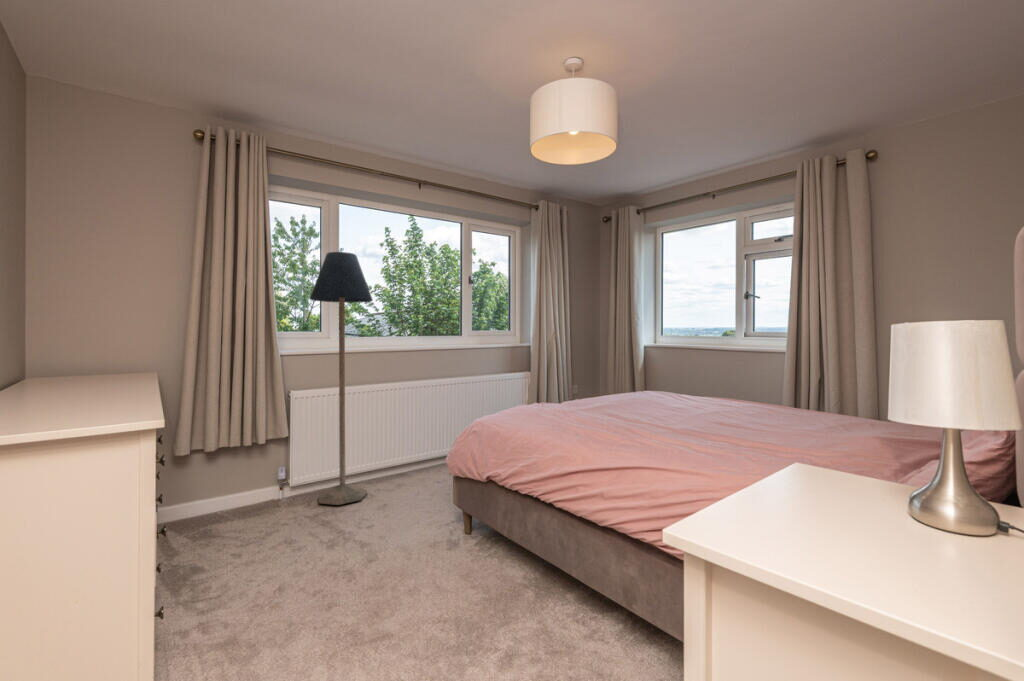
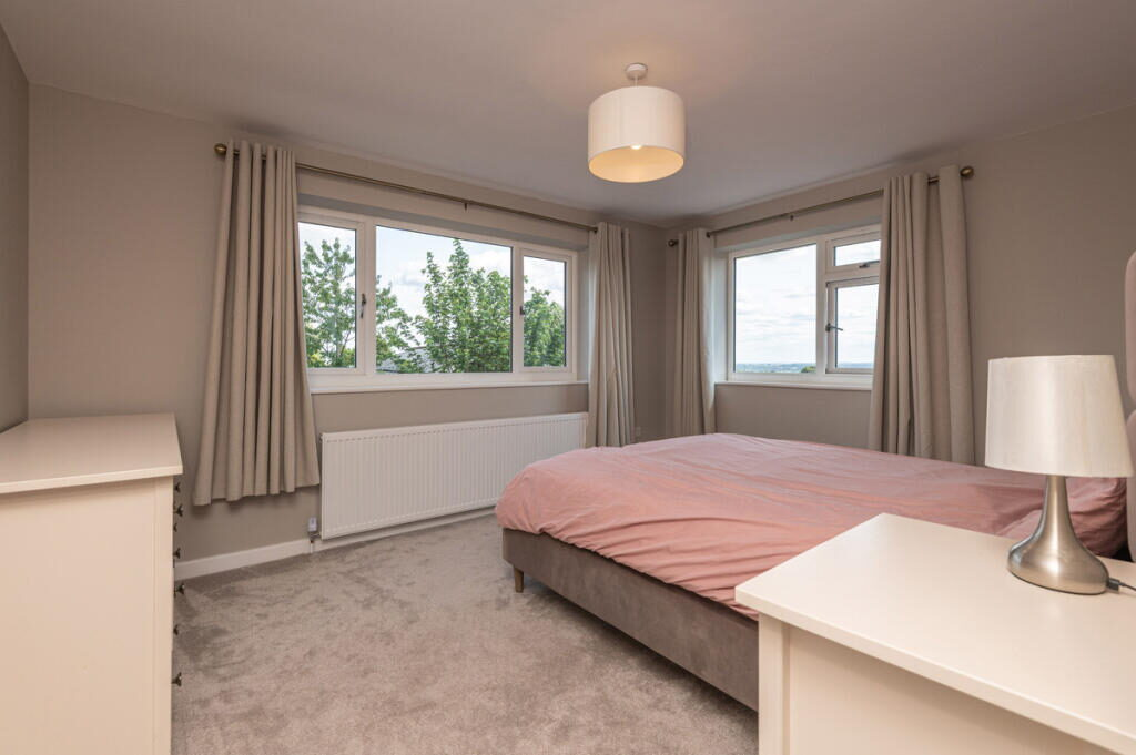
- floor lamp (342, 375)
